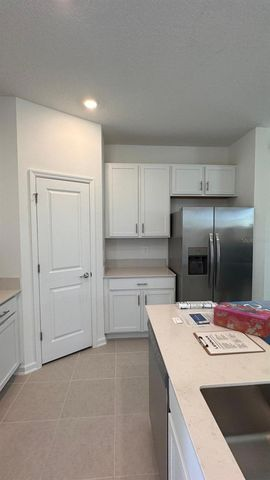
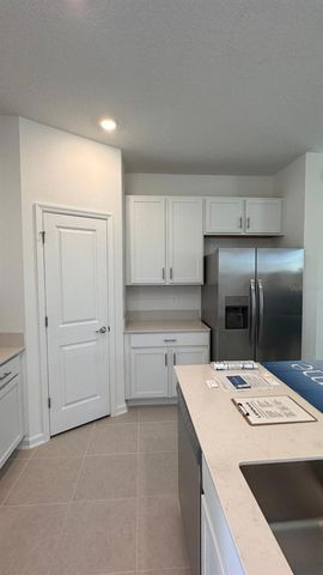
- tissue box (242, 318)
